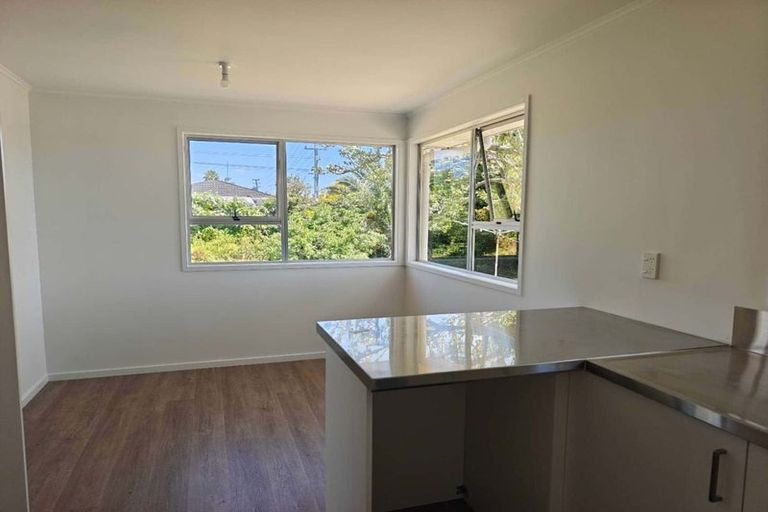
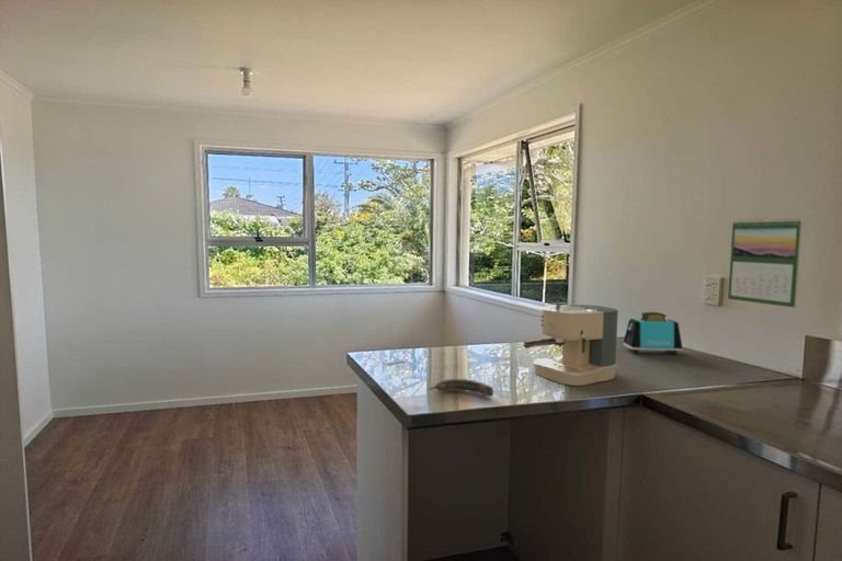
+ toaster (652, 332)
+ coffee maker (568, 340)
+ banana (462, 387)
+ calendar (762, 260)
